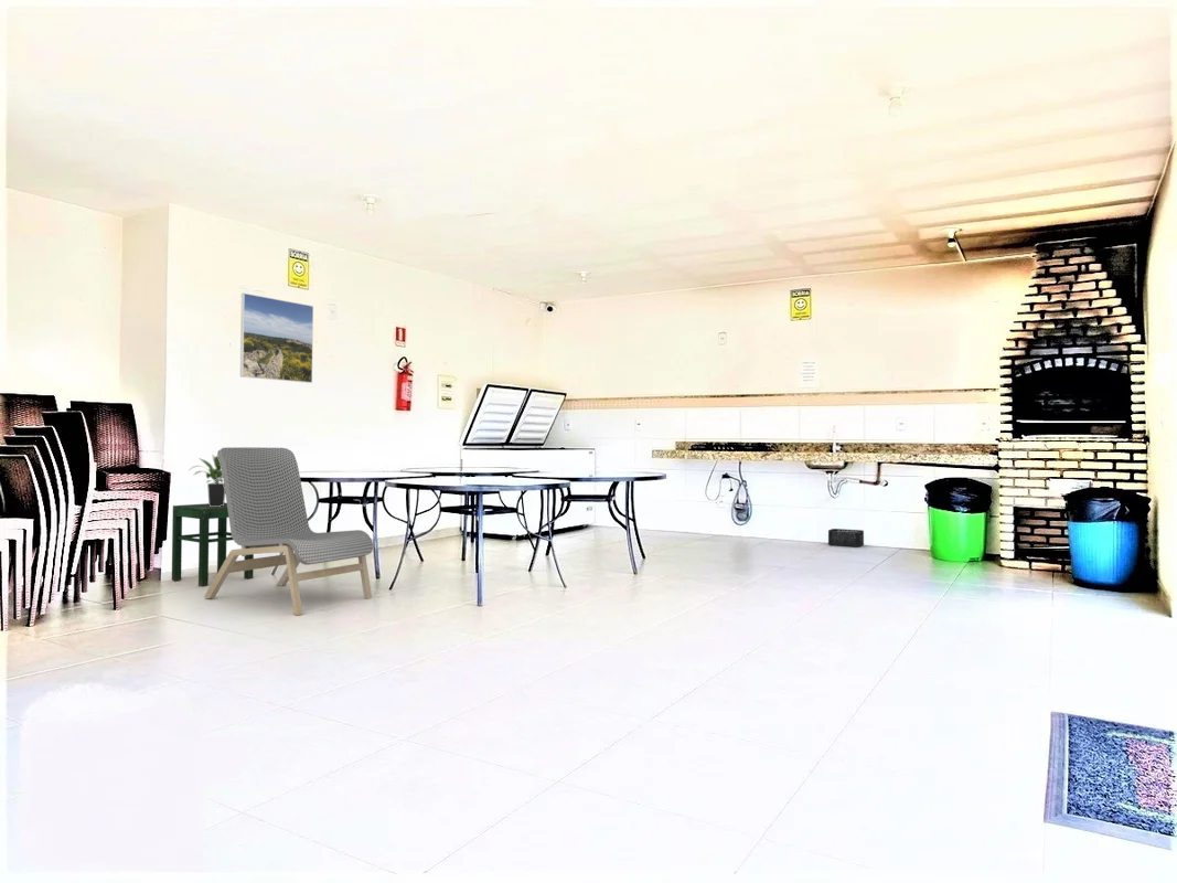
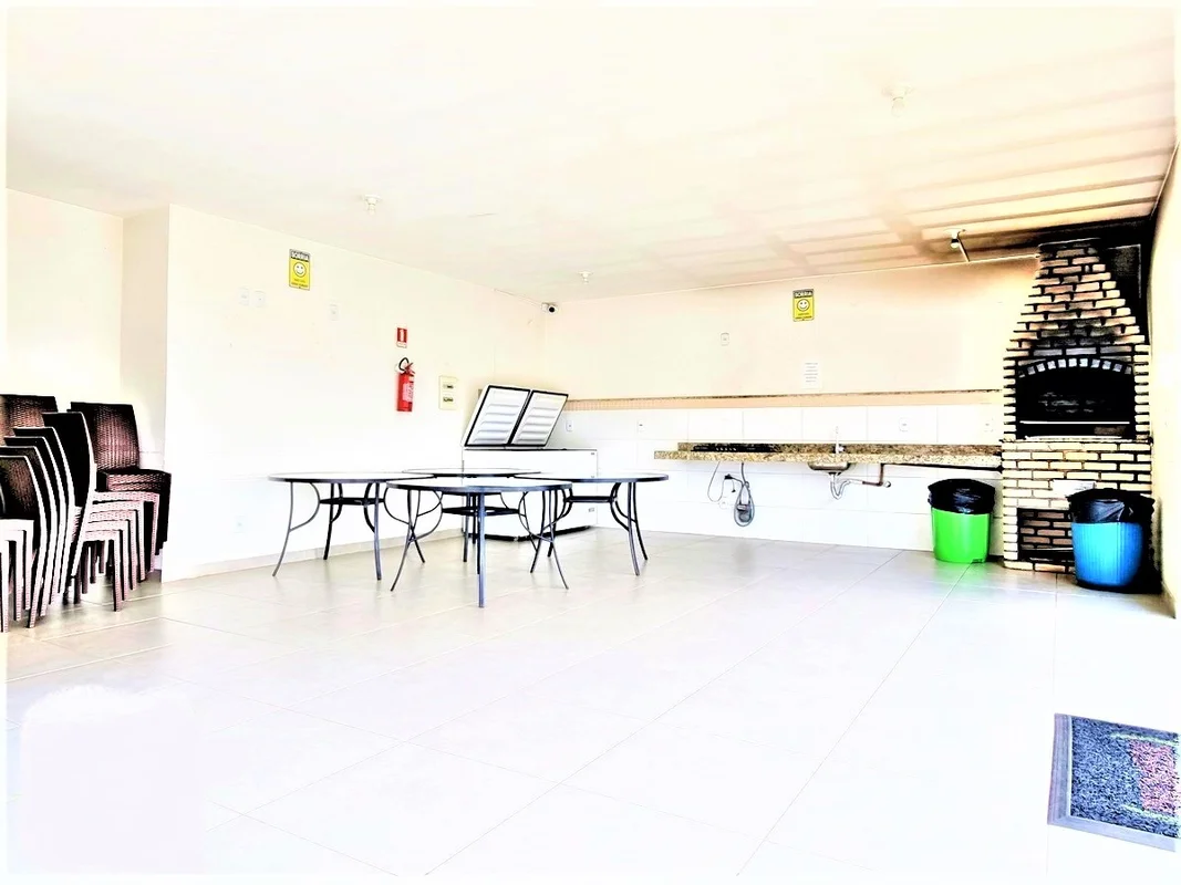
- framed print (278, 340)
- storage bin (845, 538)
- stool (213, 541)
- dining chair (290, 523)
- potted plant (216, 479)
